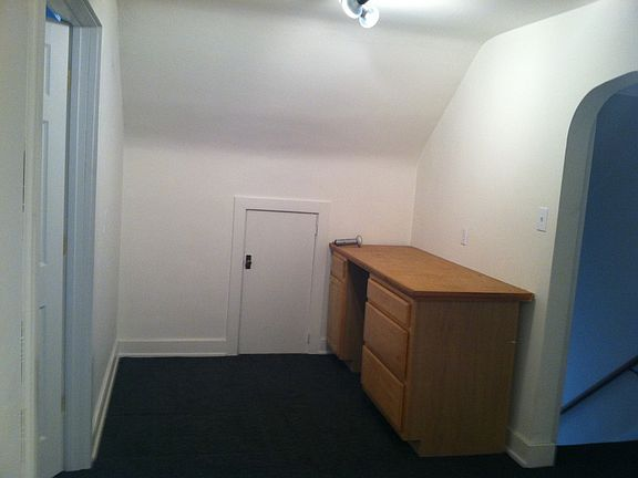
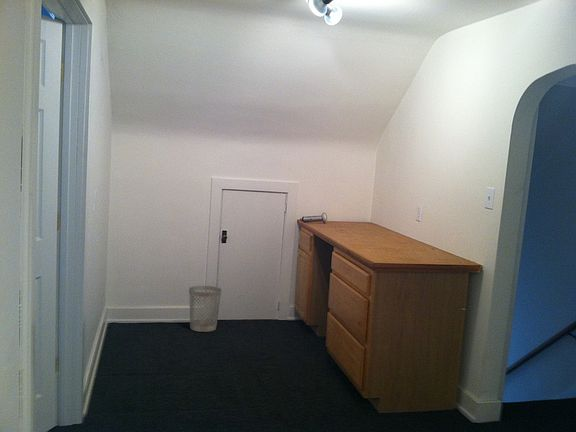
+ wastebasket (203, 308)
